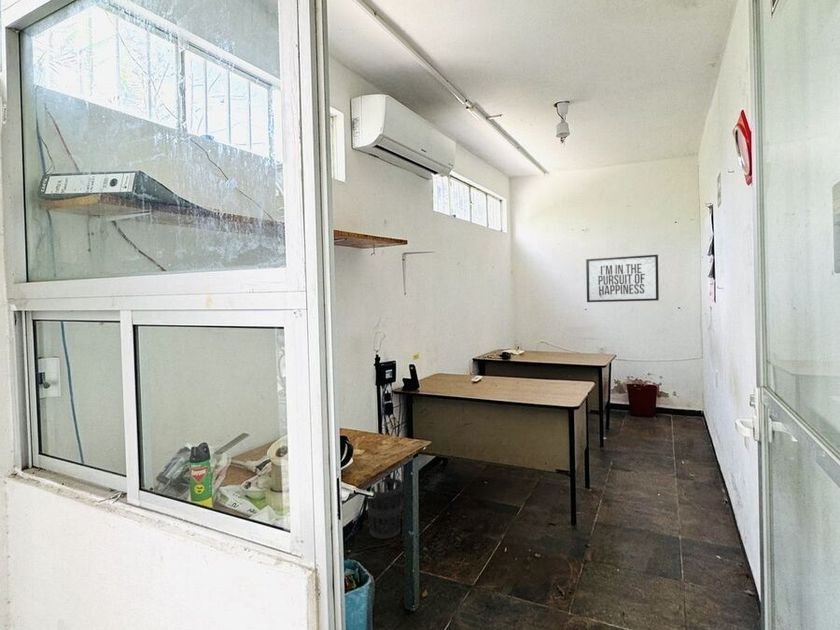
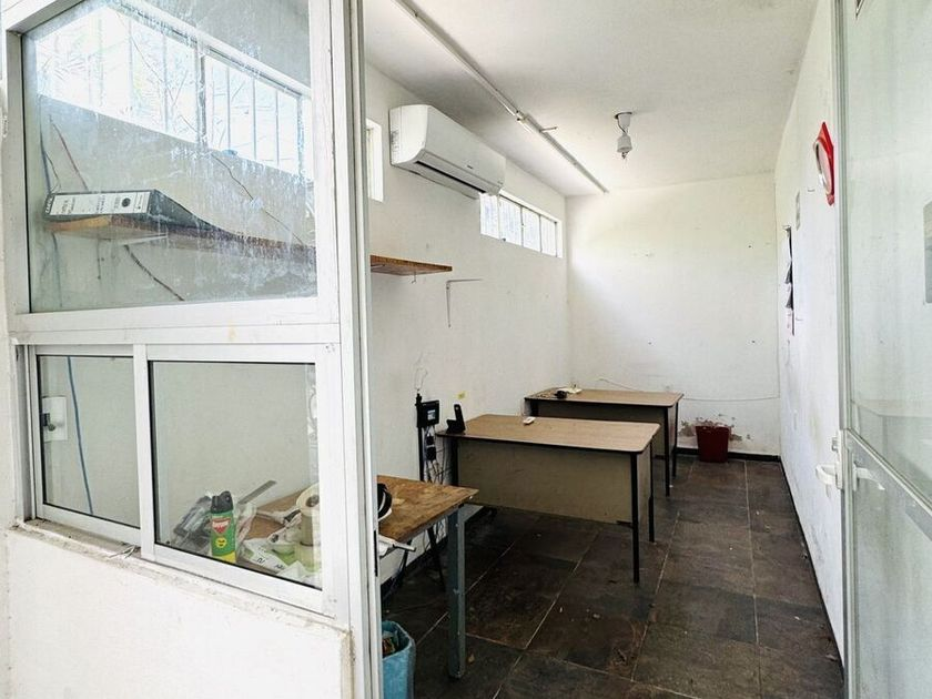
- wastebasket (384, 507)
- mirror (621, 279)
